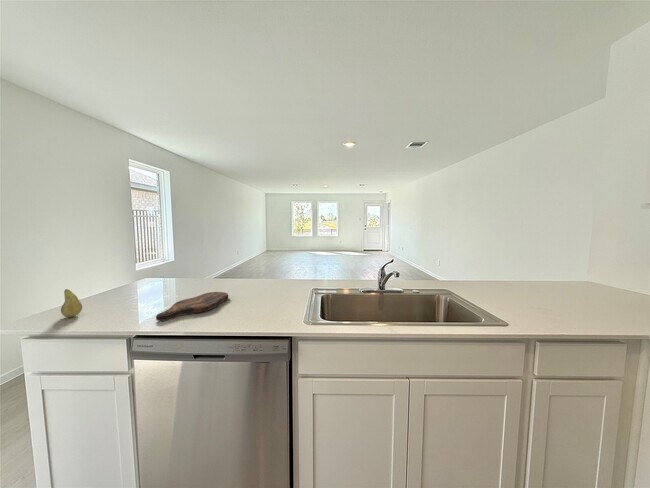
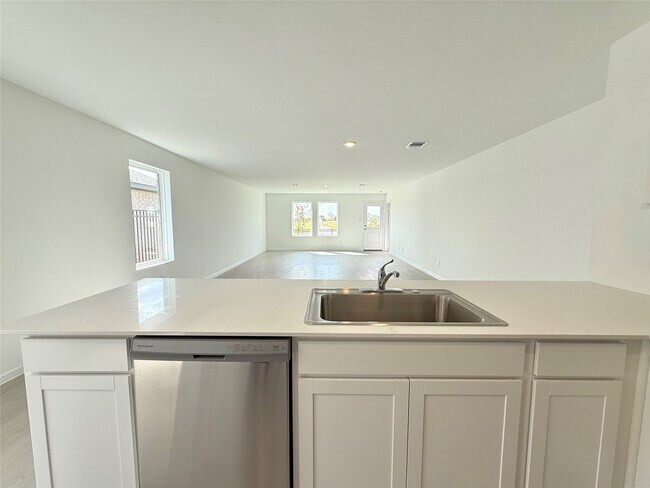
- cutting board (197, 304)
- fruit (71, 302)
